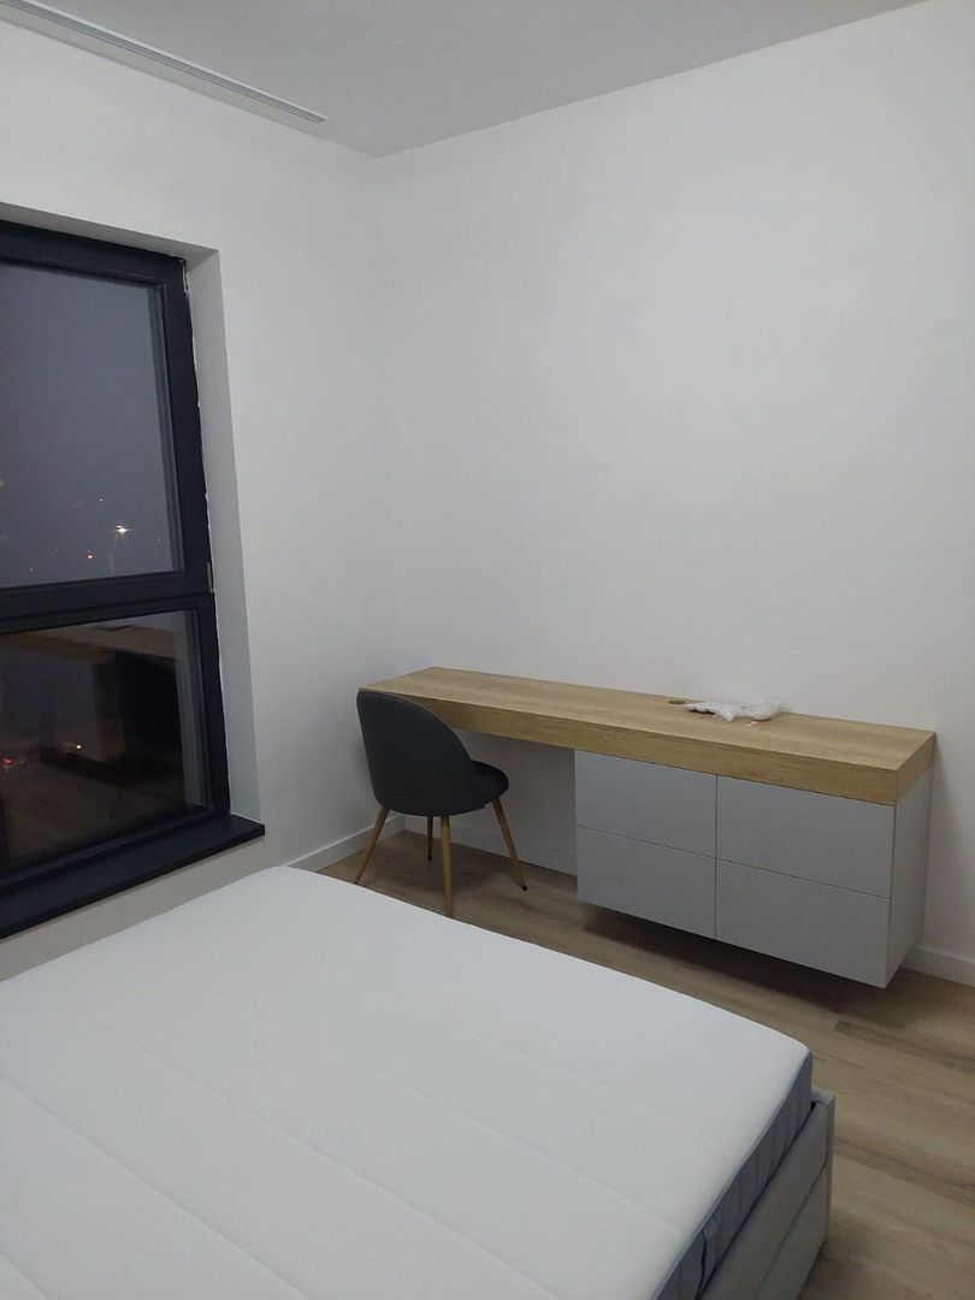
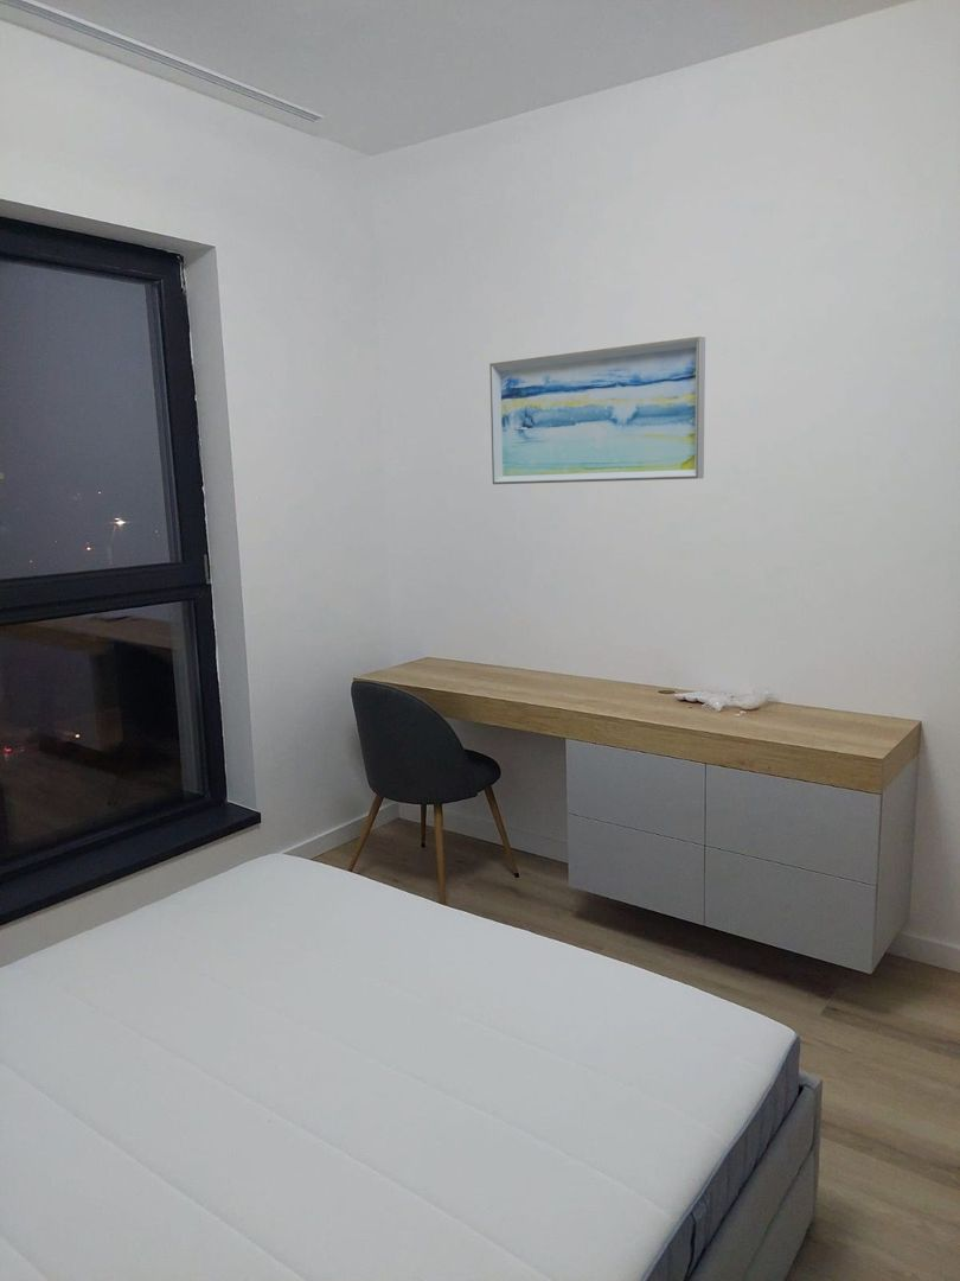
+ wall art (589, 416)
